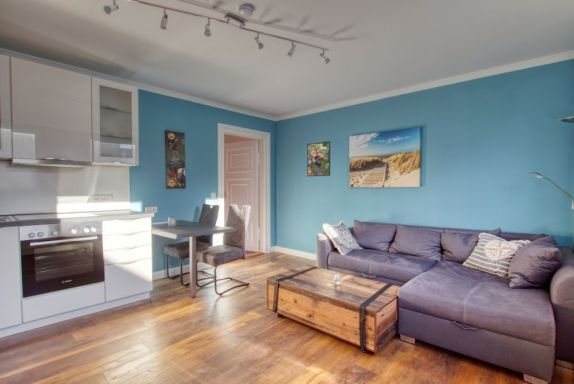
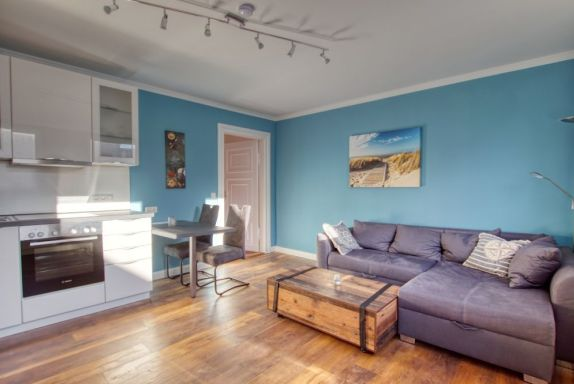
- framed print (318, 159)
